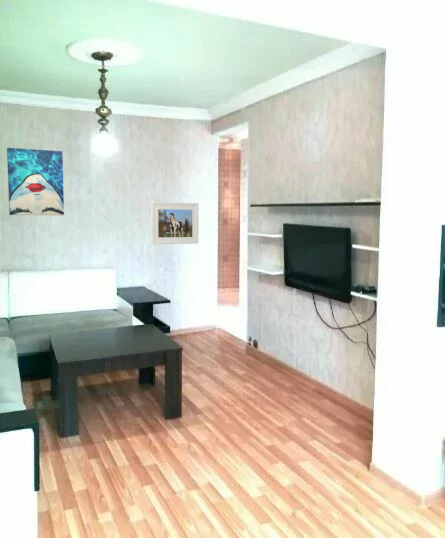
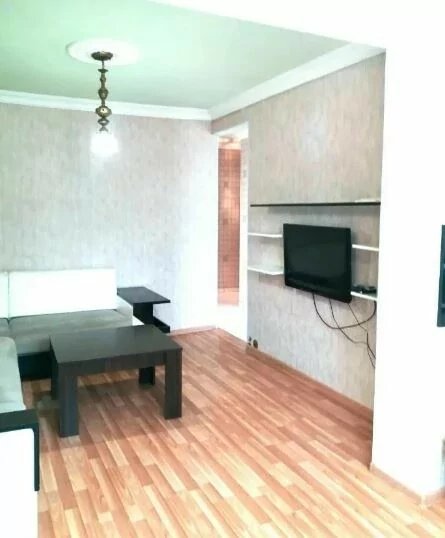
- wall art (36, 182)
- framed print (175, 223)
